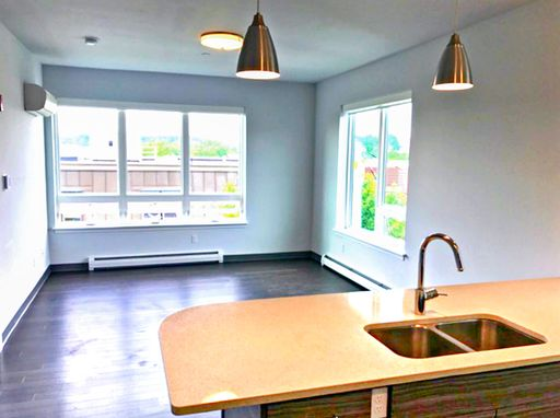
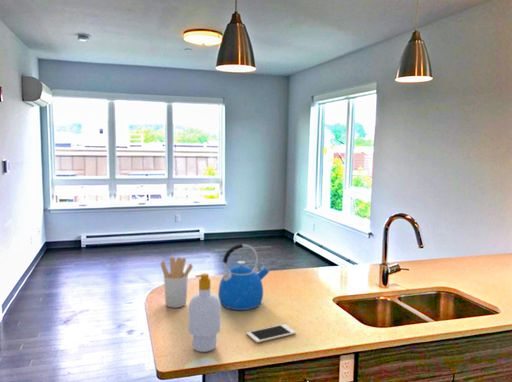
+ soap bottle (204, 311)
+ kettle (245, 272)
+ utensil holder (176, 280)
+ cell phone (271, 333)
